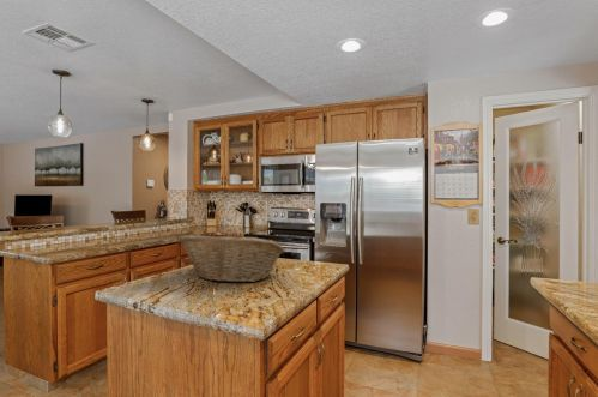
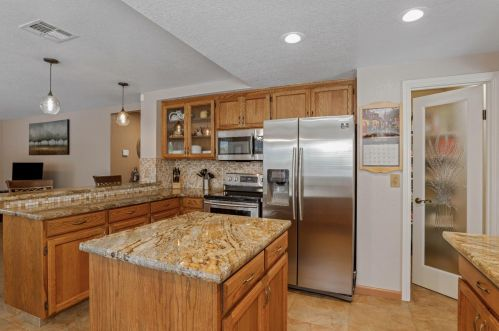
- fruit basket (231, 253)
